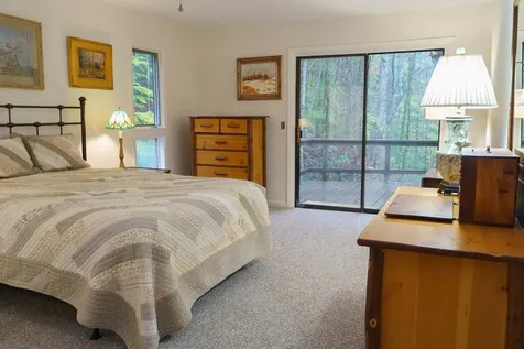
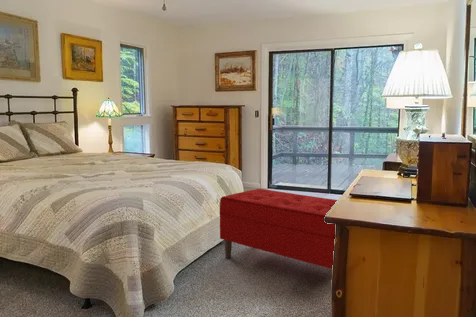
+ bench (292, 233)
